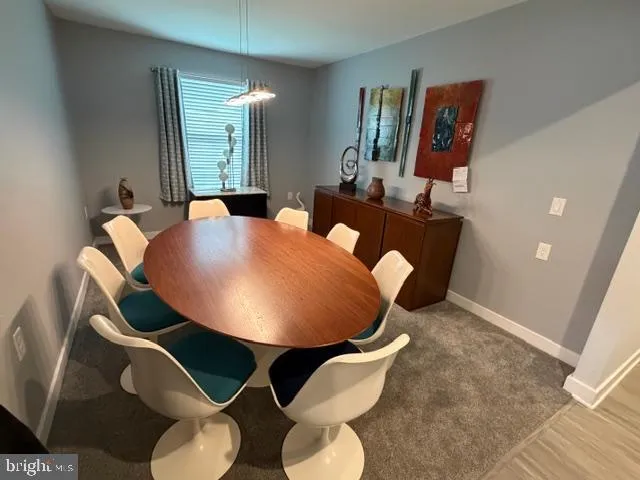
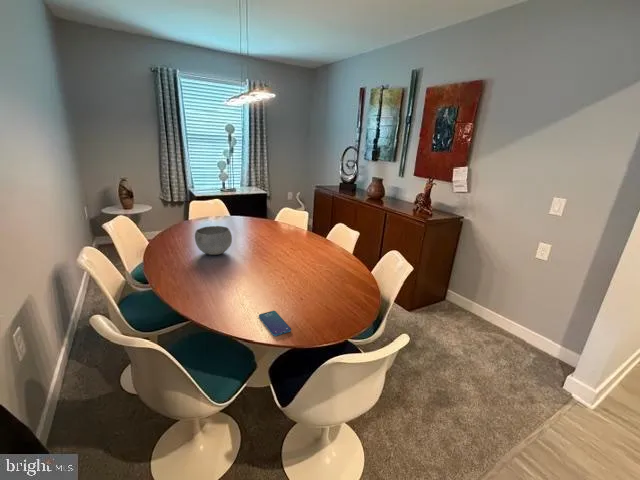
+ bowl (213, 241)
+ smartphone (274, 322)
